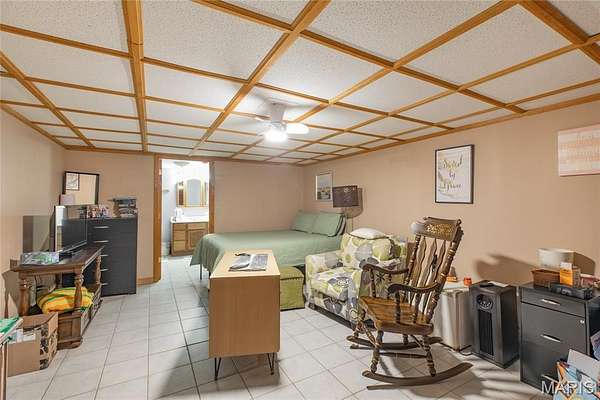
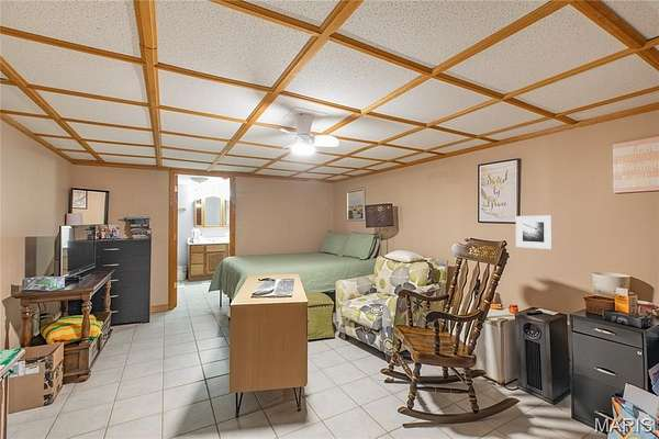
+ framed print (533, 232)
